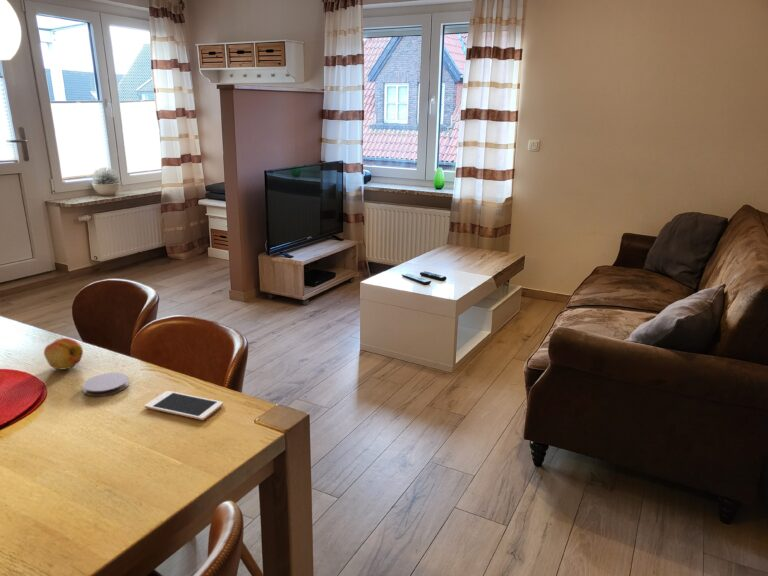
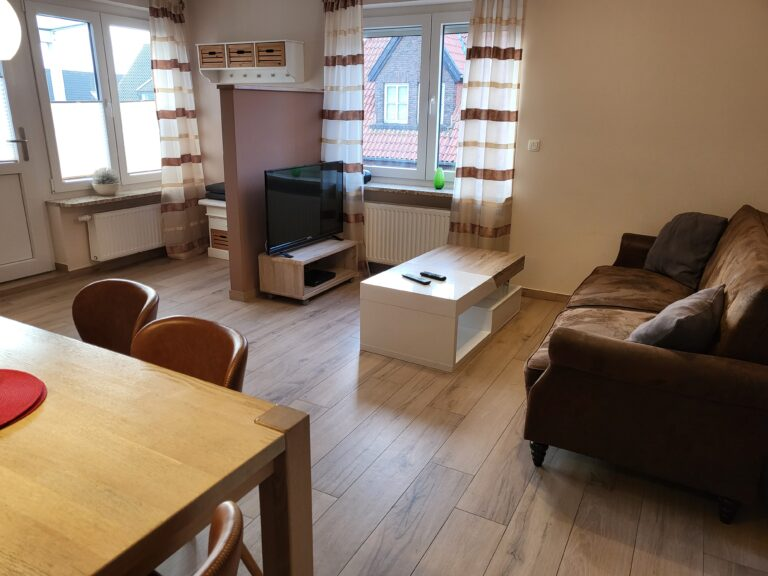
- fruit (64, 352)
- cell phone (184, 404)
- coaster (105, 384)
